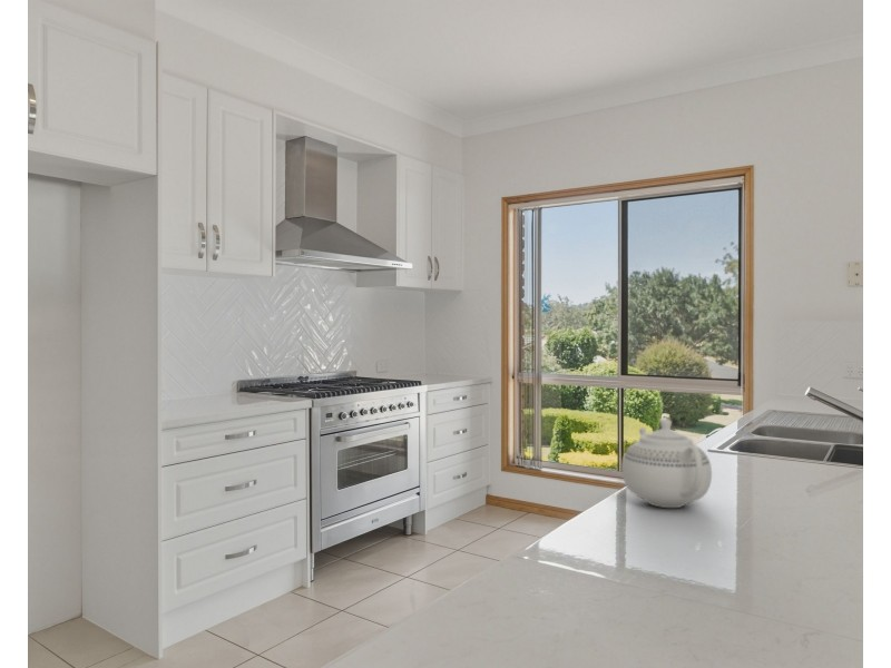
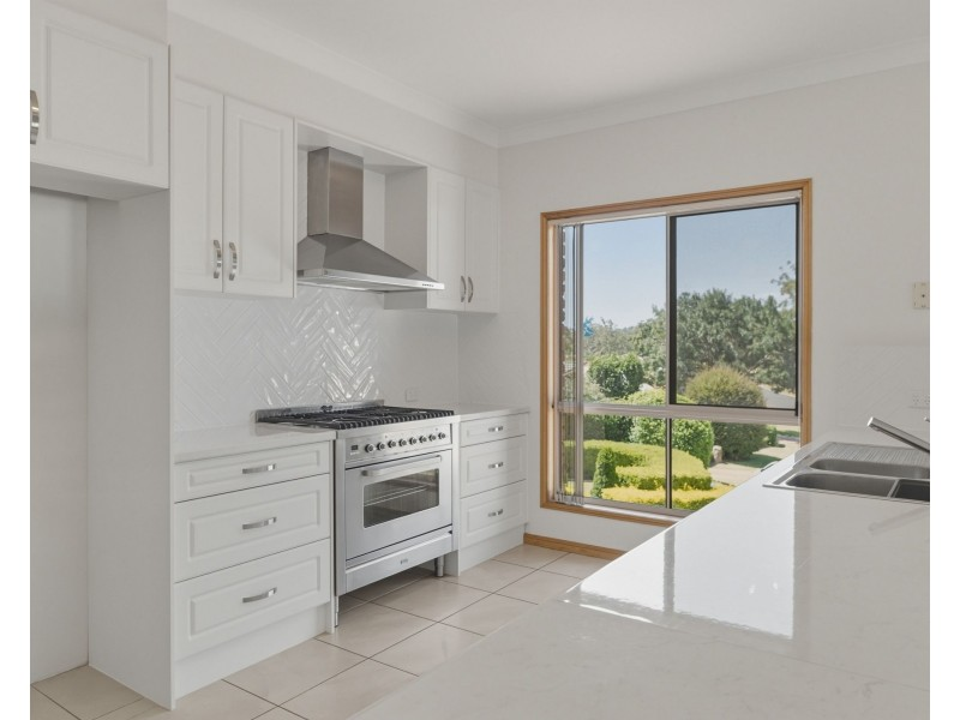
- teapot (666, 461)
